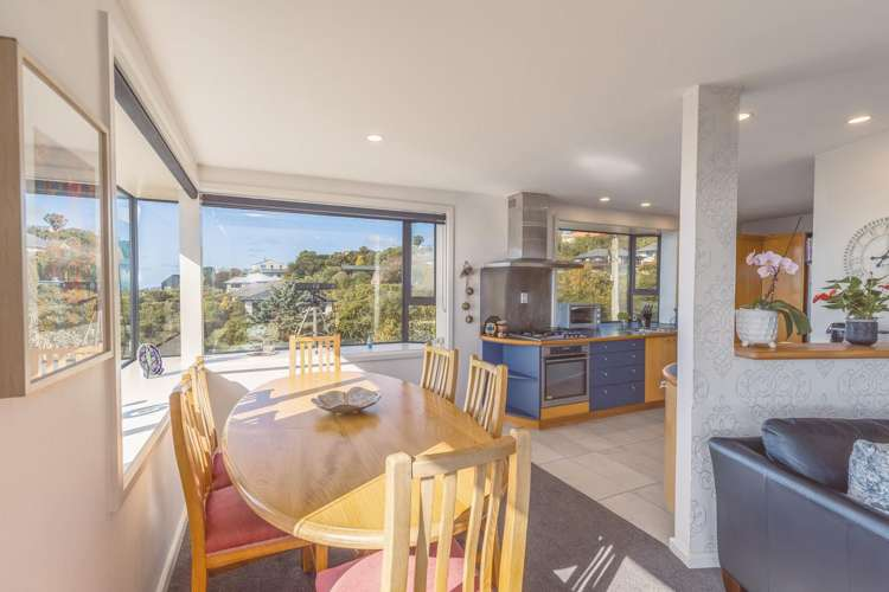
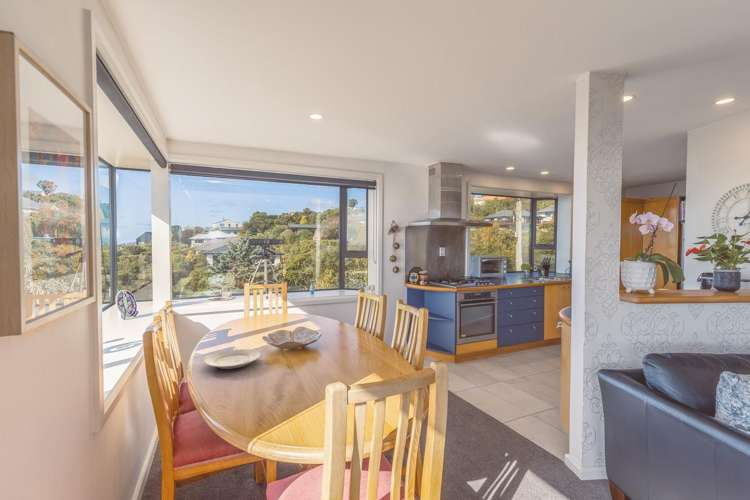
+ plate (233, 359)
